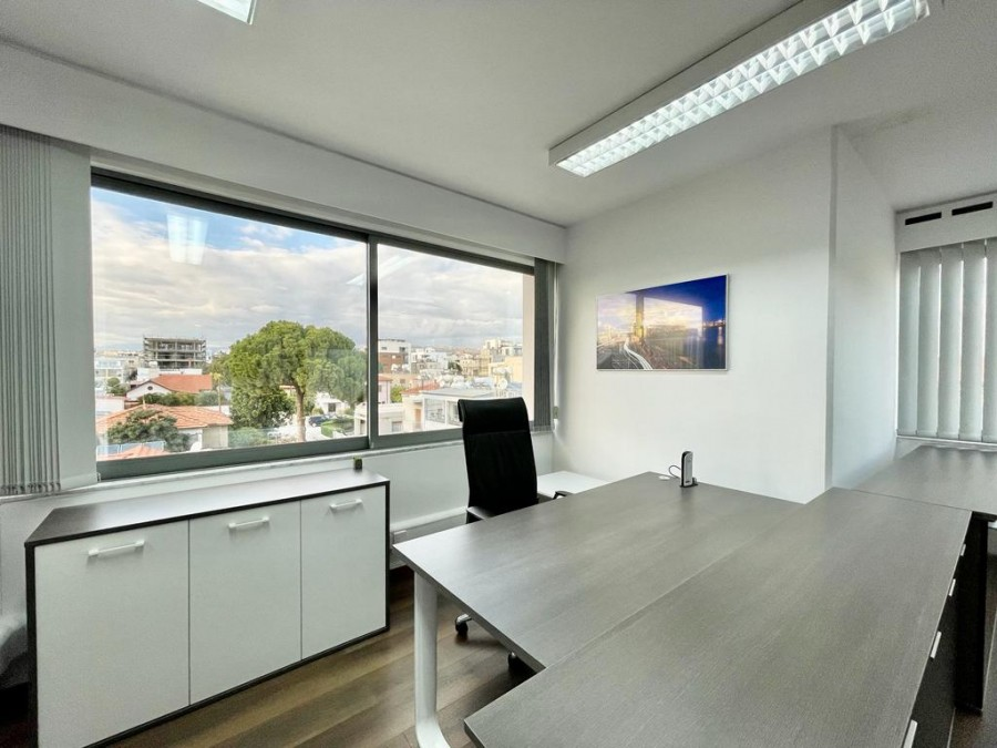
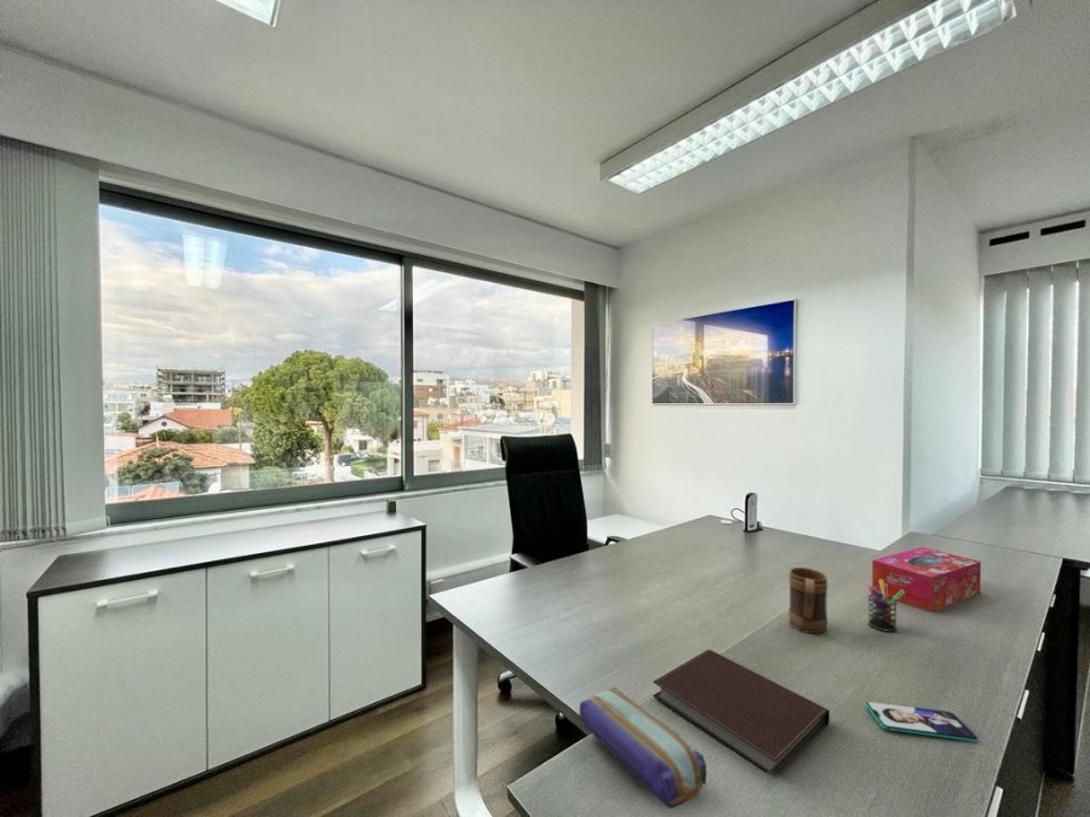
+ mug (808, 602)
+ tissue box (925, 576)
+ pen holder (885, 604)
+ pencil case (637, 740)
+ notebook (736, 701)
+ smartphone (918, 720)
